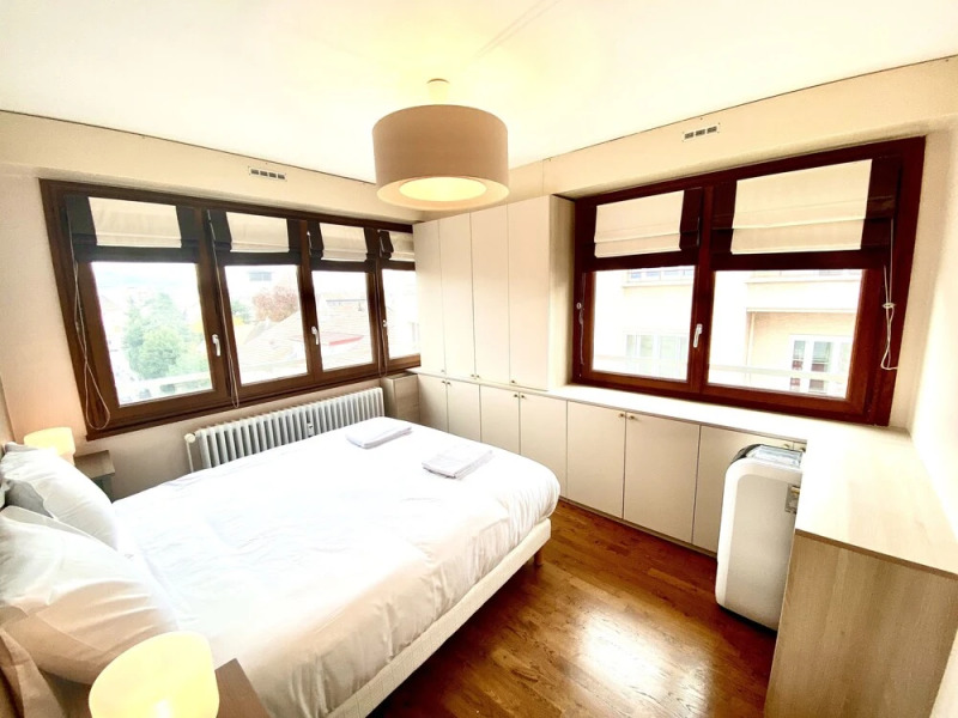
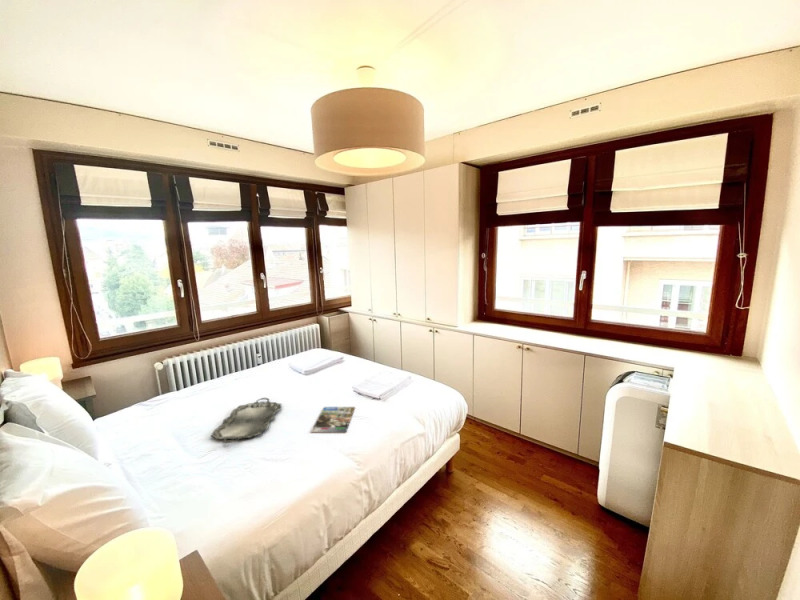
+ serving tray (249, 418)
+ magazine (334, 418)
